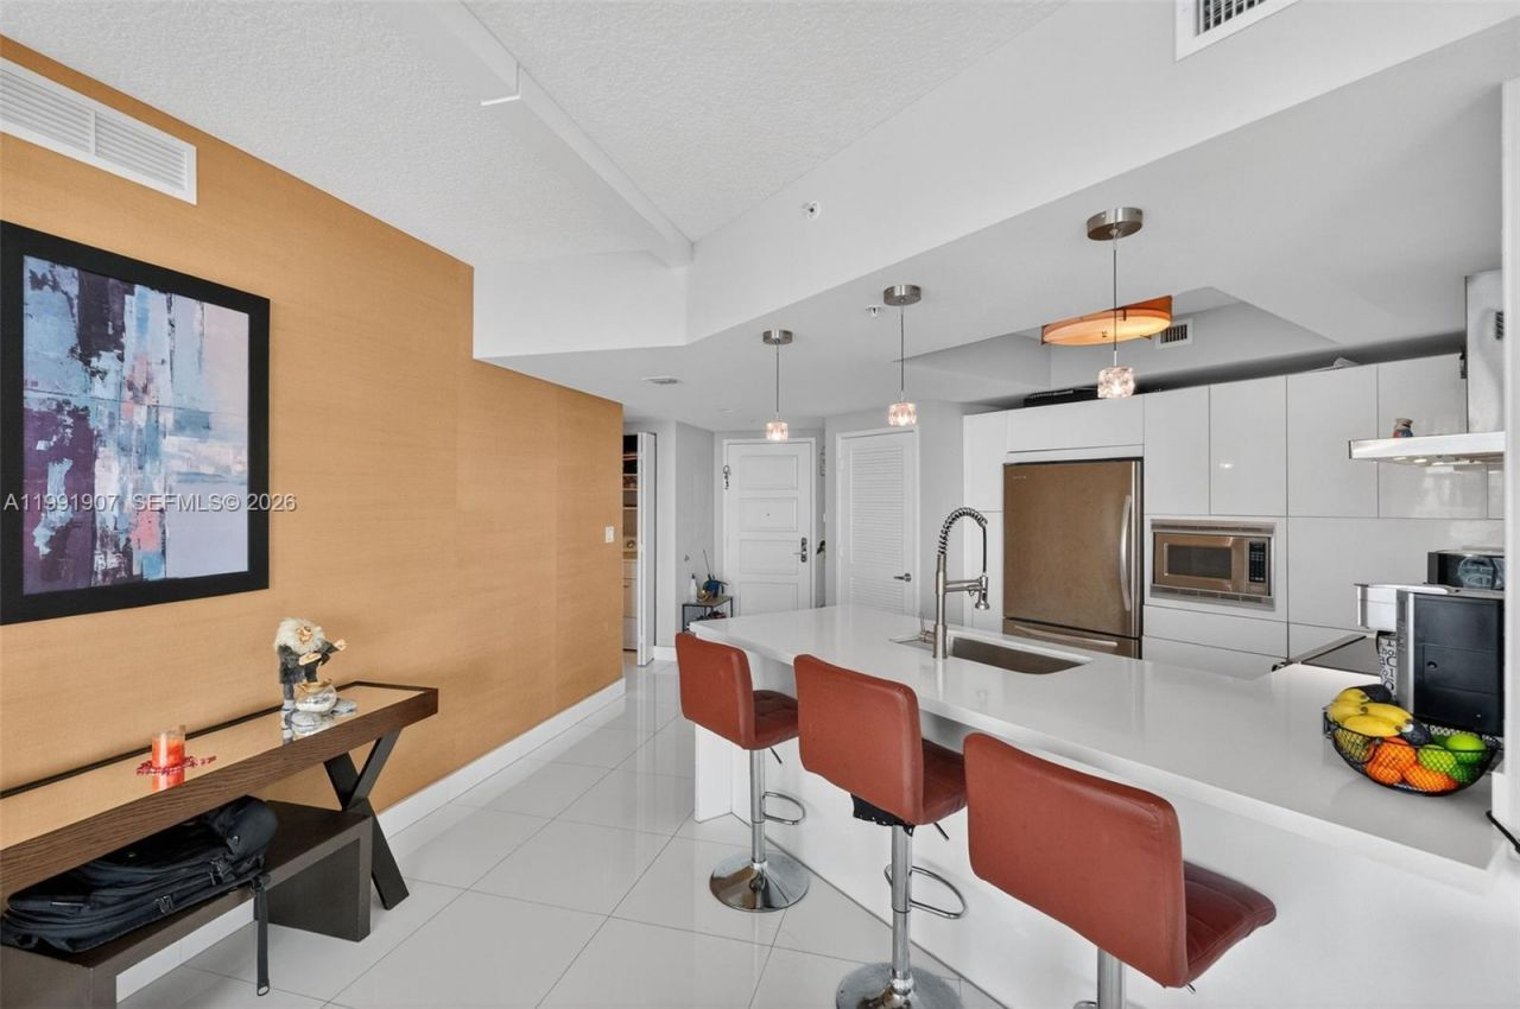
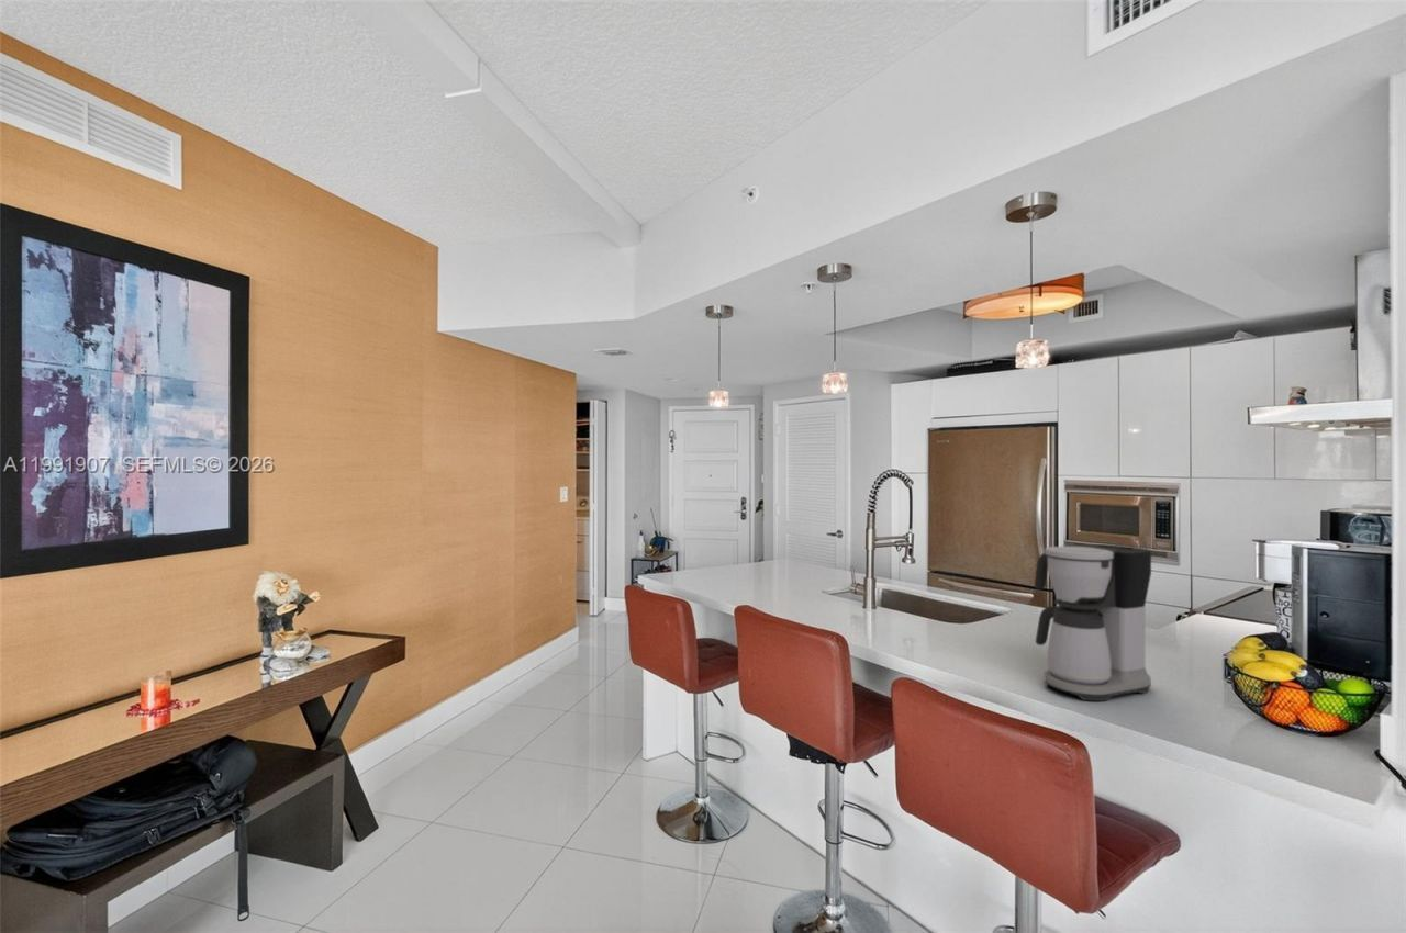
+ coffee maker (1089, 614)
